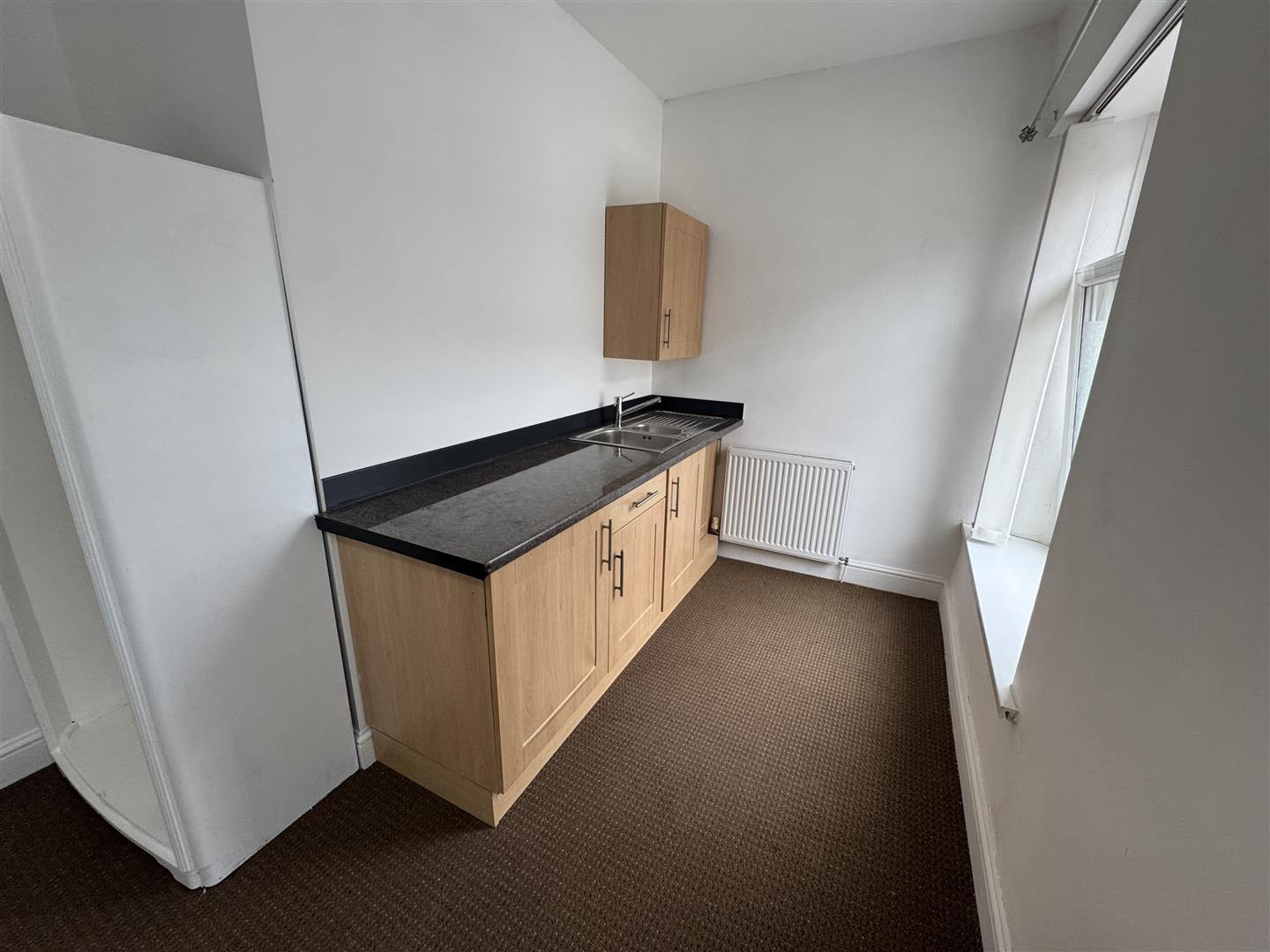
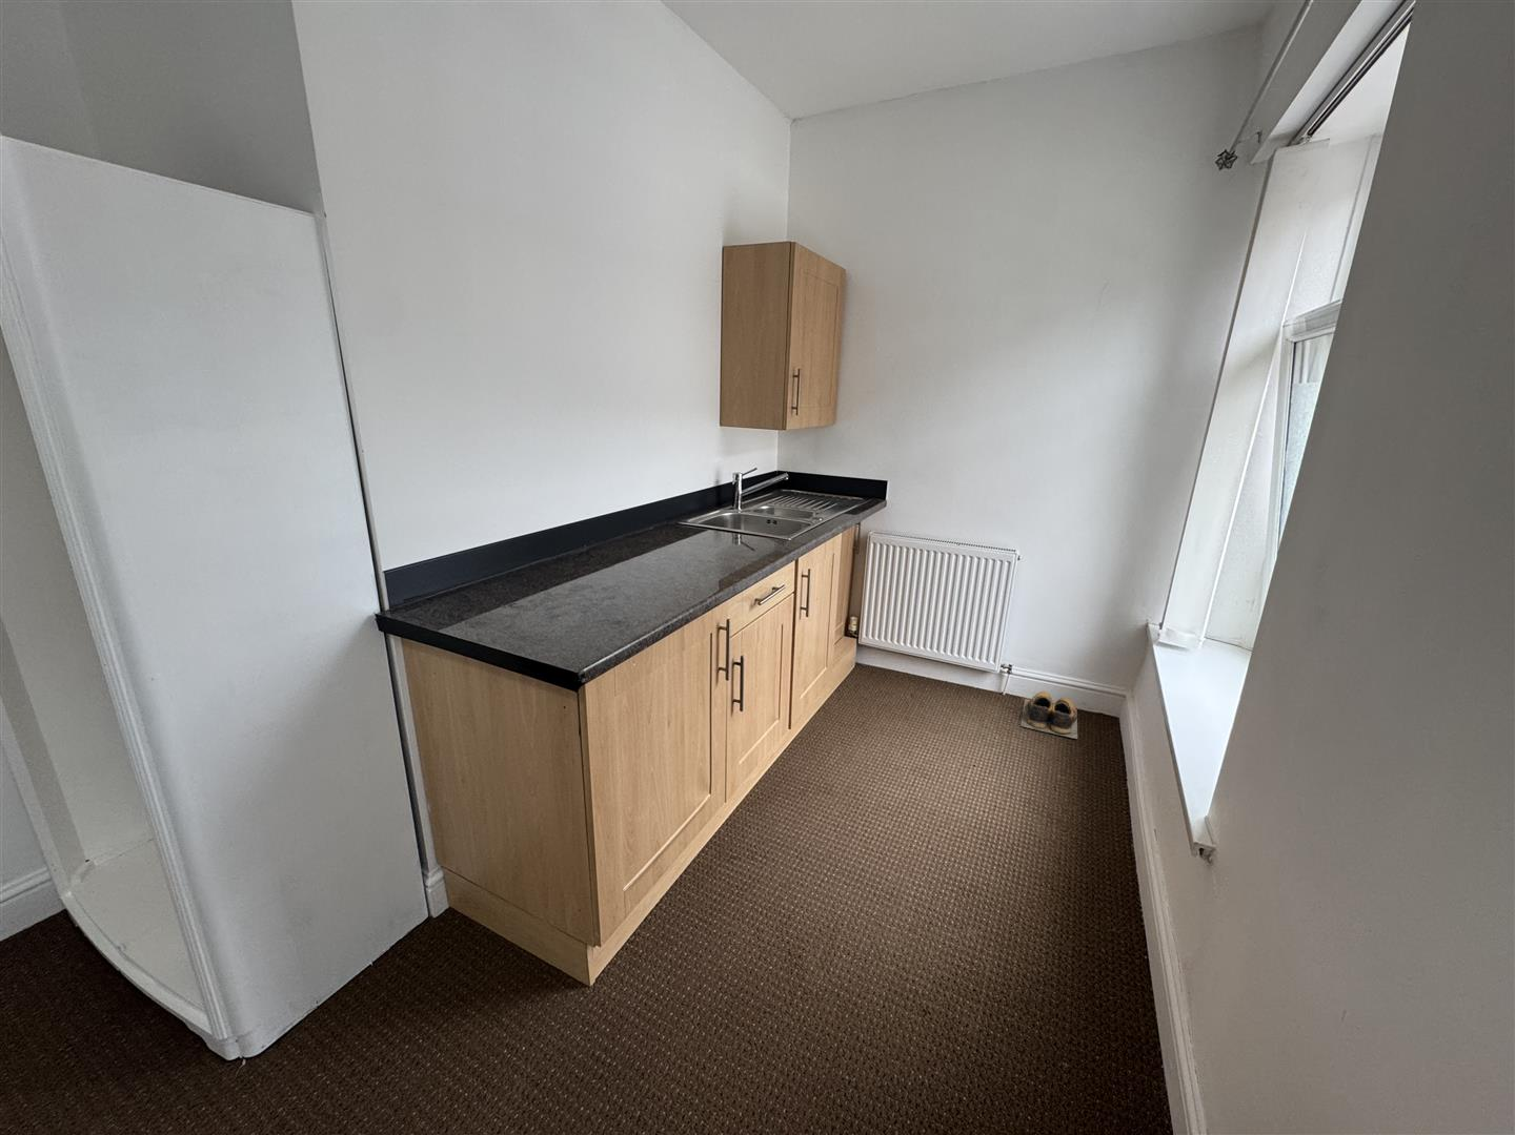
+ shoes (1051, 707)
